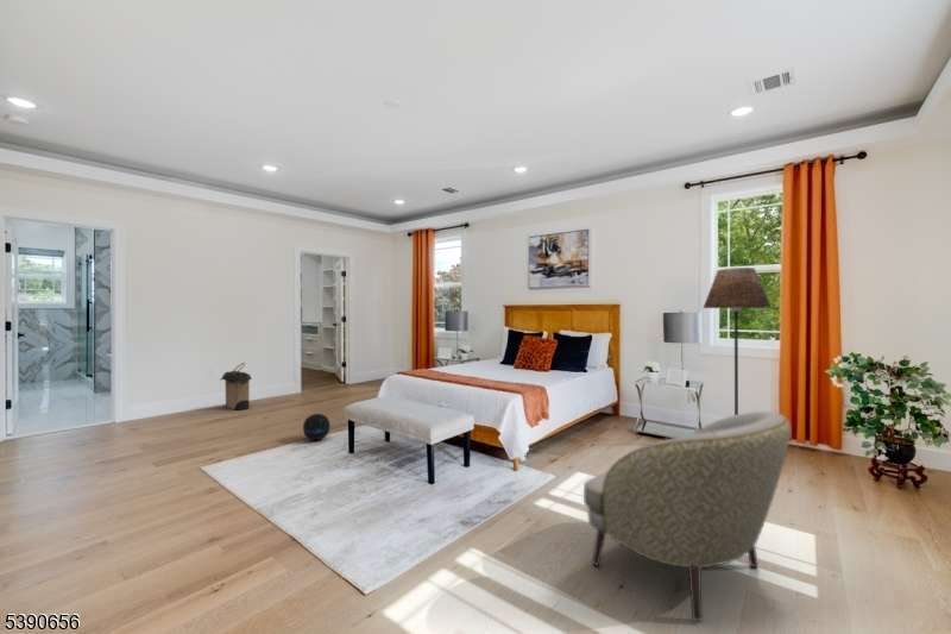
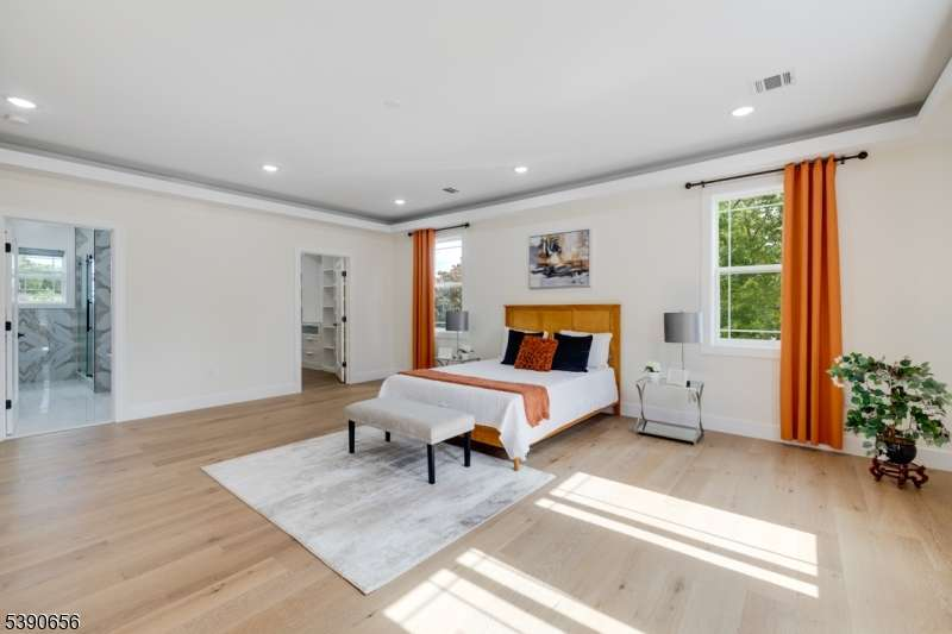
- ball (316, 426)
- armchair (686, 489)
- floor lamp (736, 356)
- laundry hamper (235, 384)
